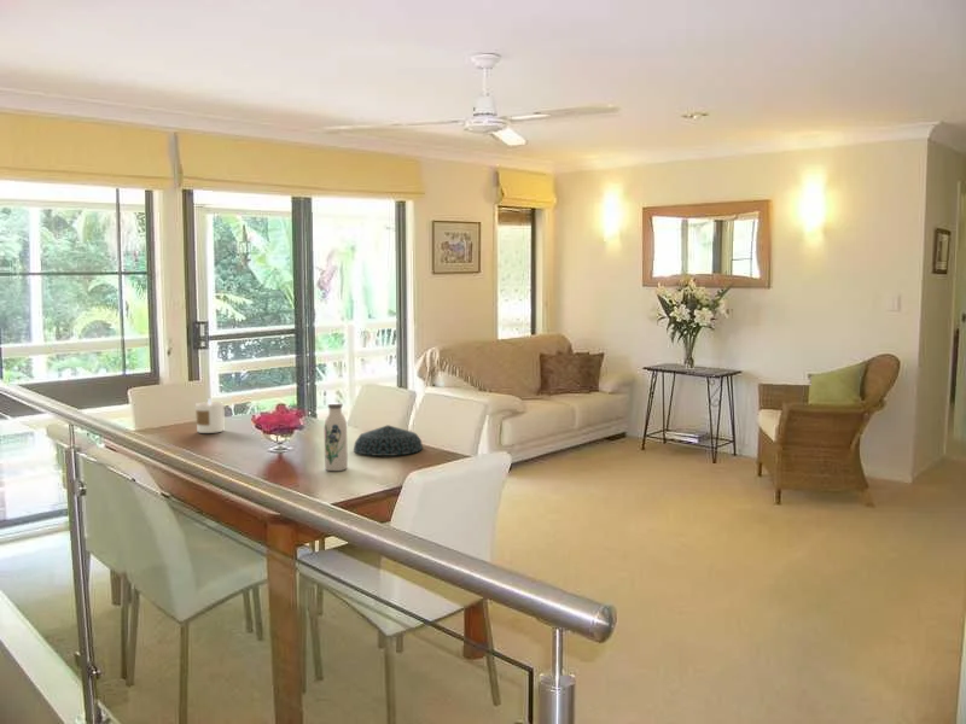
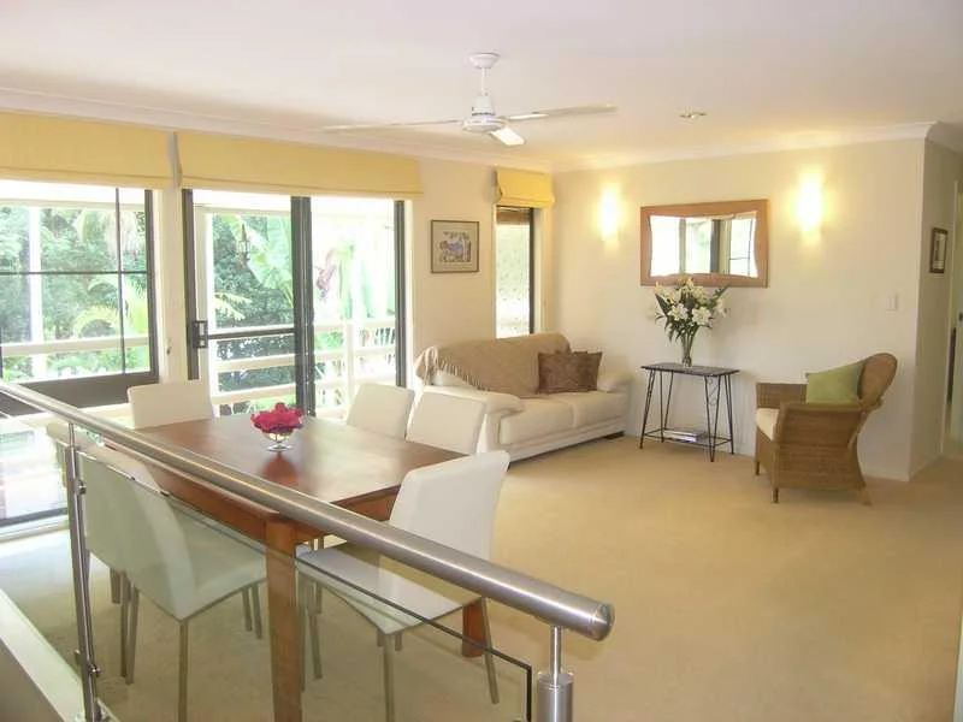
- candle (210, 414)
- water bottle (334, 436)
- bowl (388, 437)
